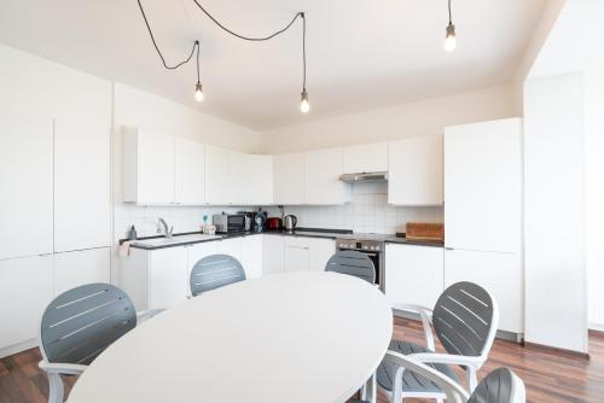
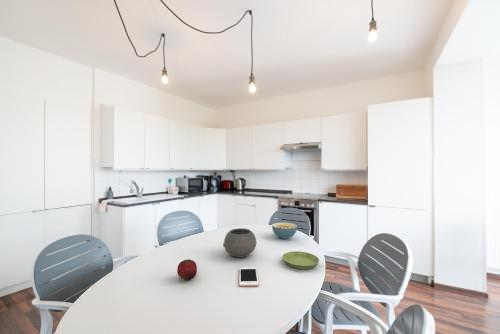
+ bowl (239, 243)
+ cell phone (248, 276)
+ saucer (300, 260)
+ cereal bowl (284, 231)
+ fruit (187, 268)
